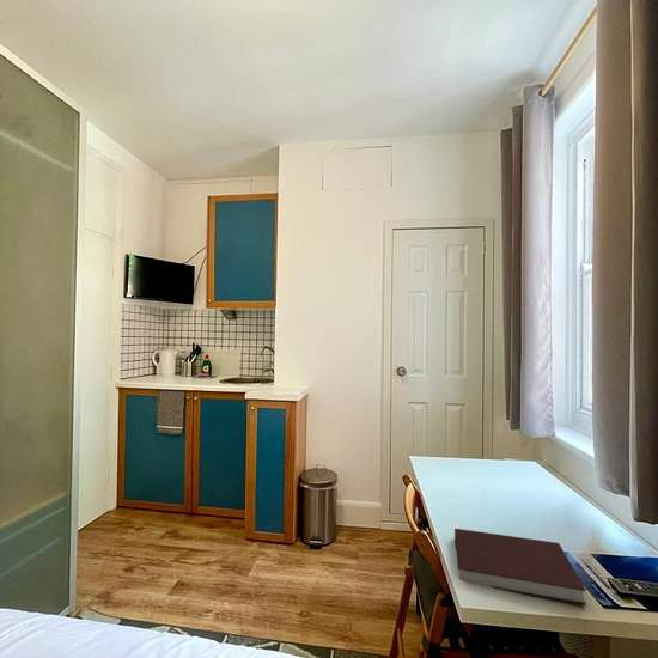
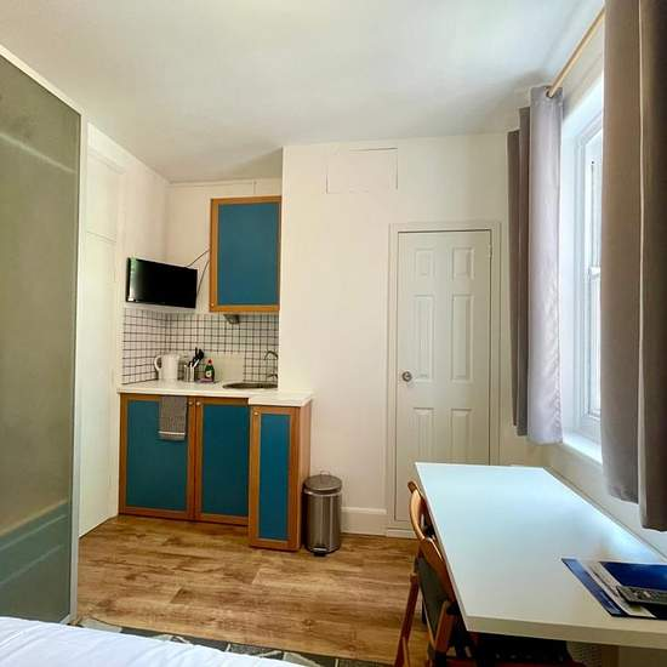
- notebook (511, 561)
